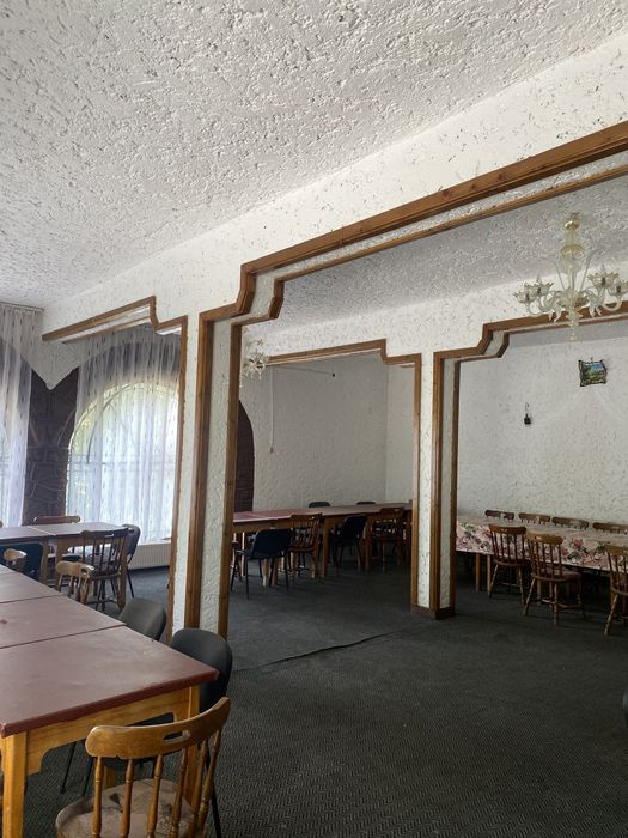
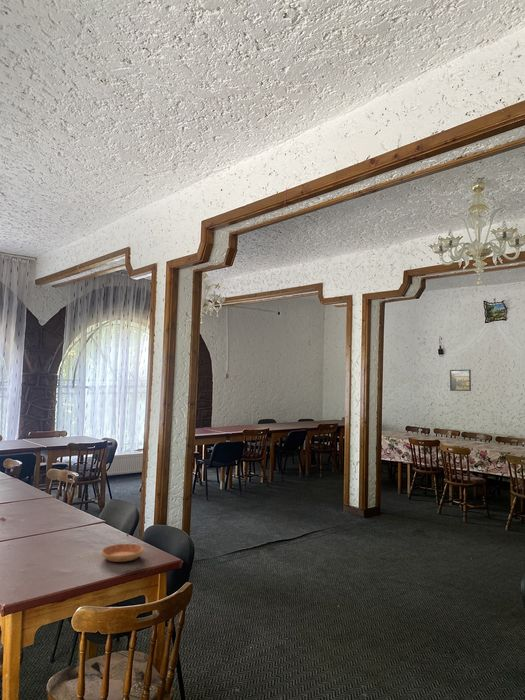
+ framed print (460, 380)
+ saucer (122, 553)
